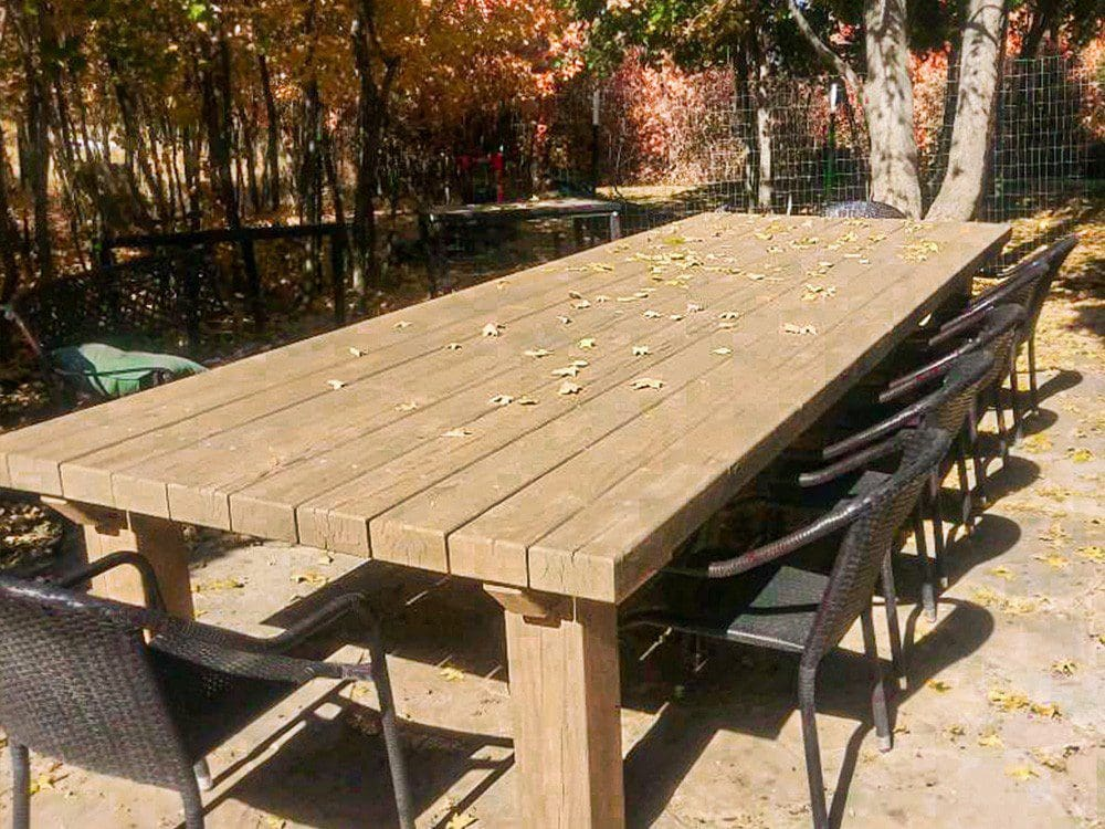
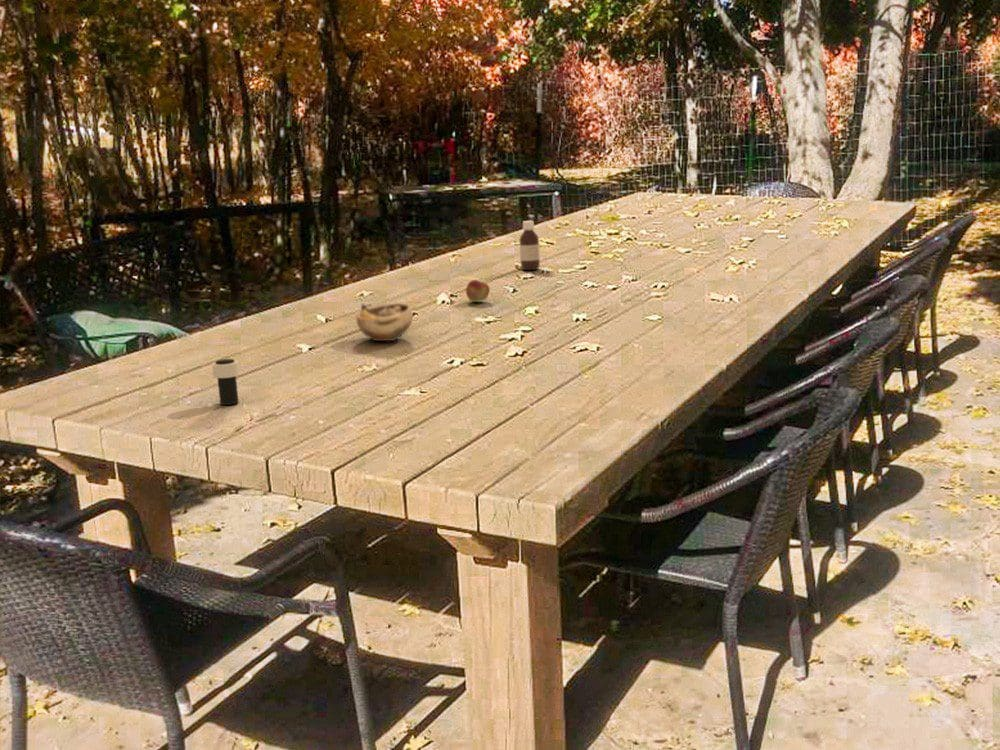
+ fruit (477, 290)
+ bowl (385, 321)
+ bottle (529, 245)
+ cup (227, 381)
